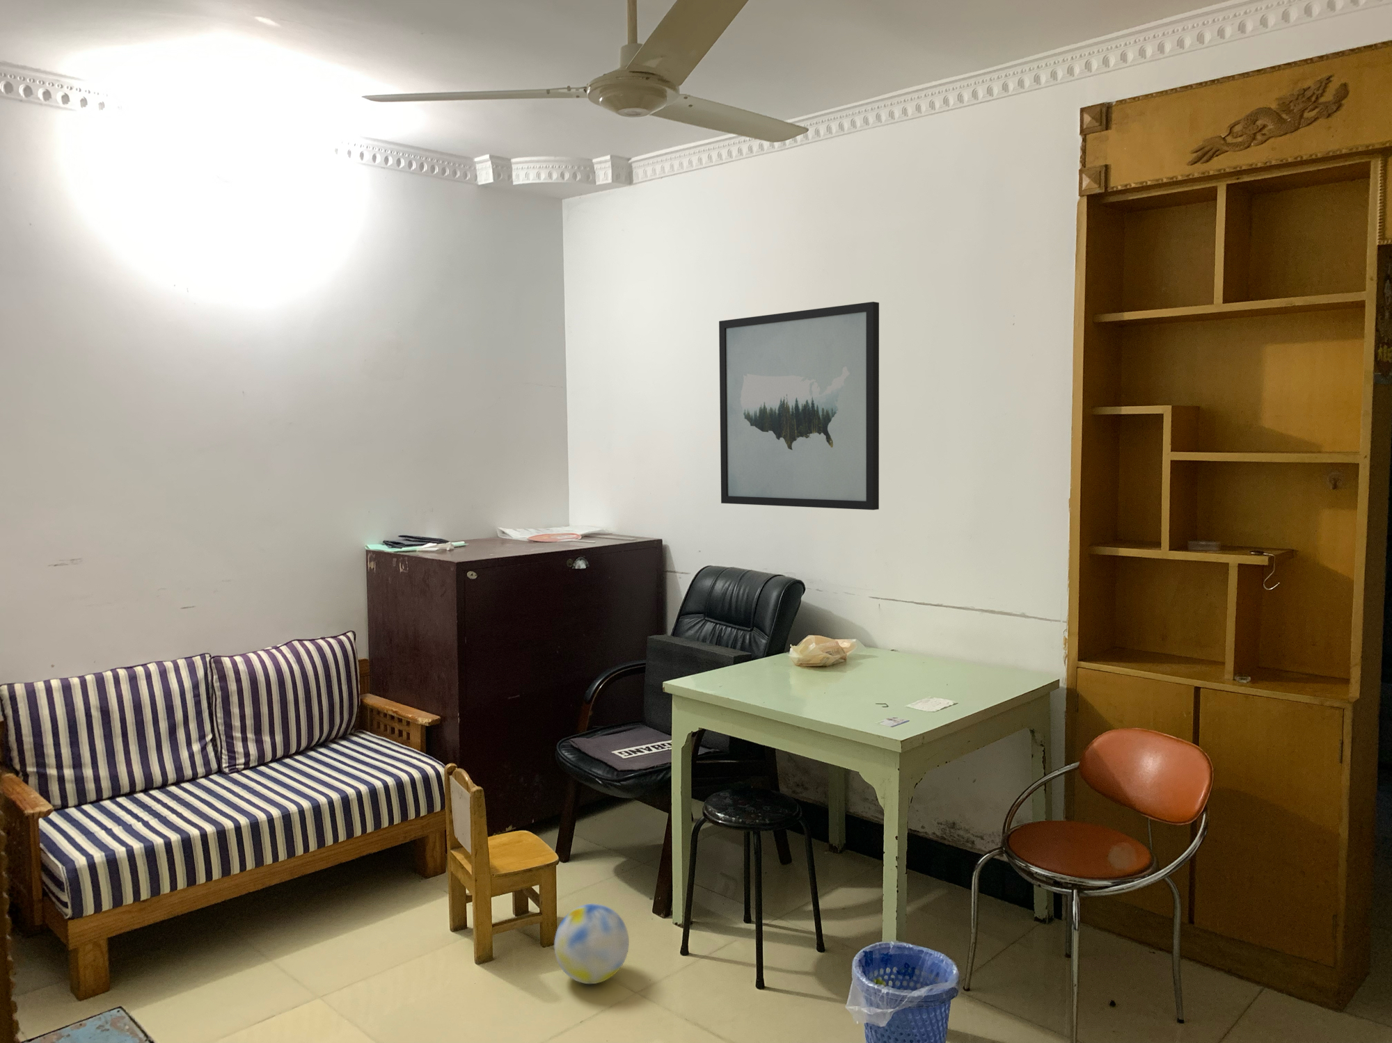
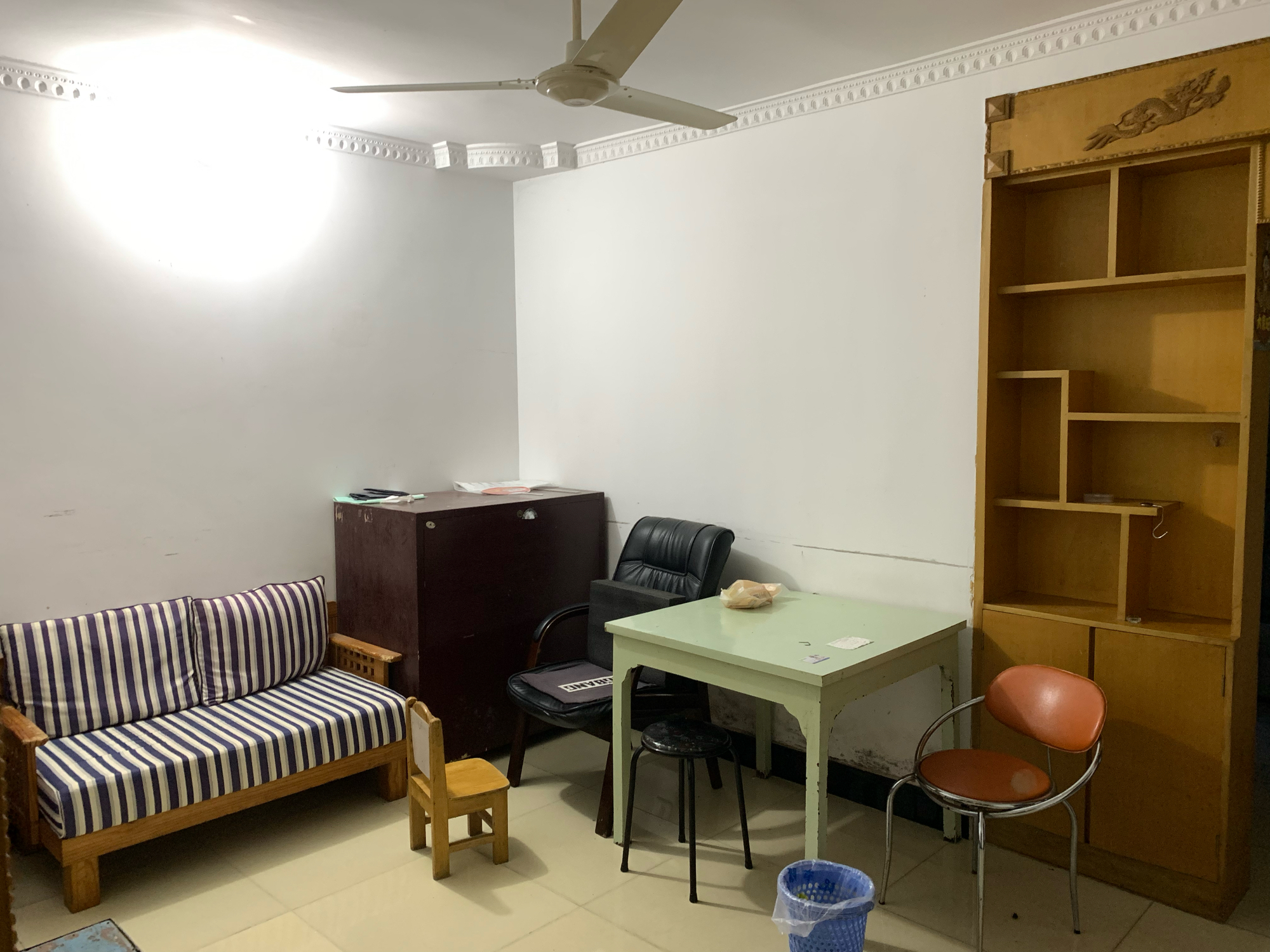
- wall art (795, 410)
- ball (592, 943)
